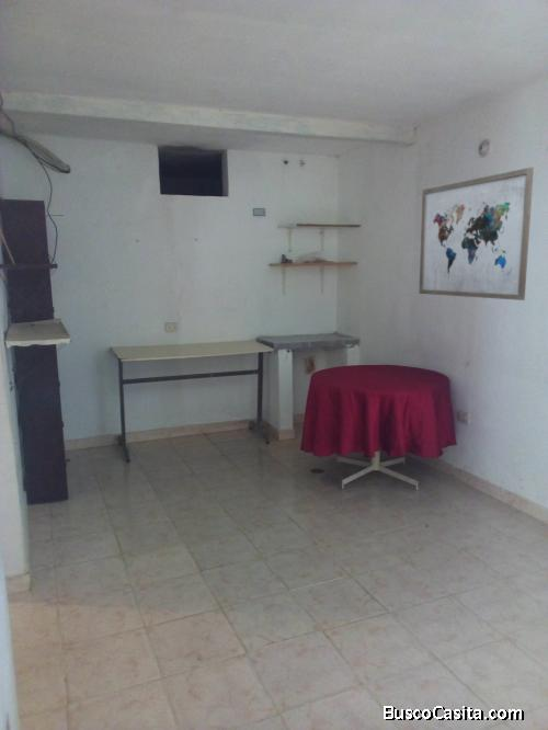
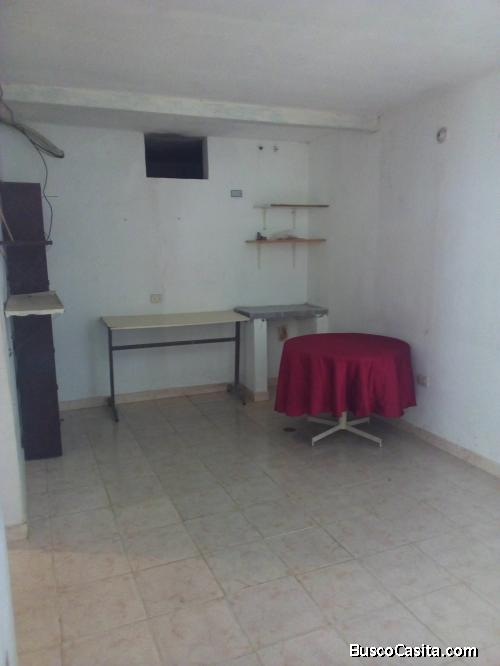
- wall art (468, 239)
